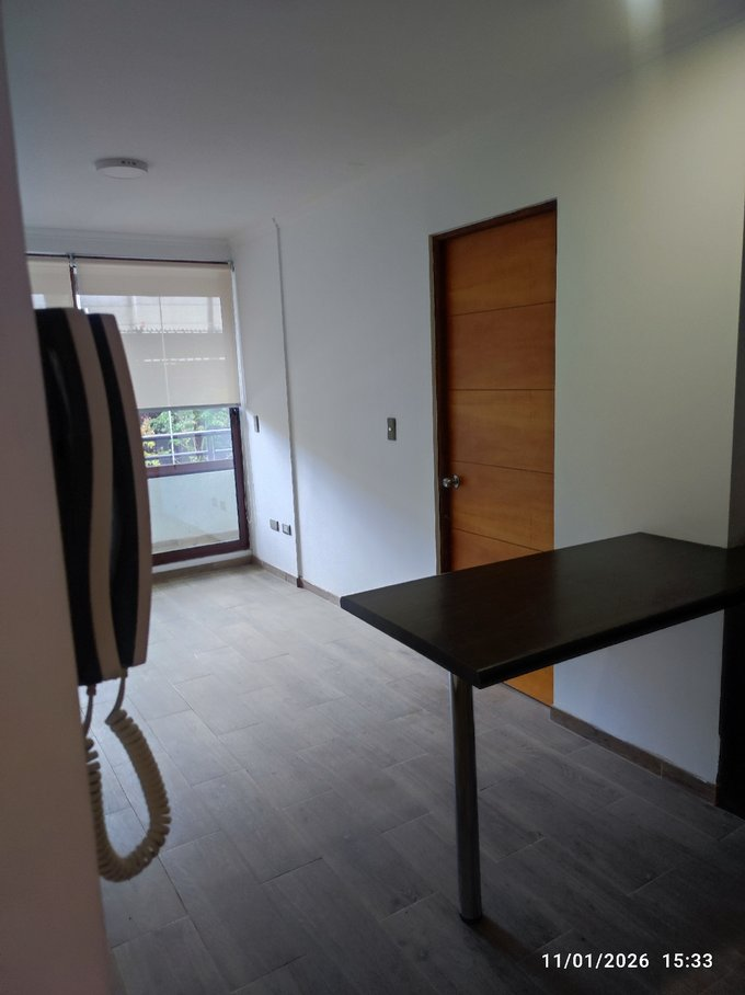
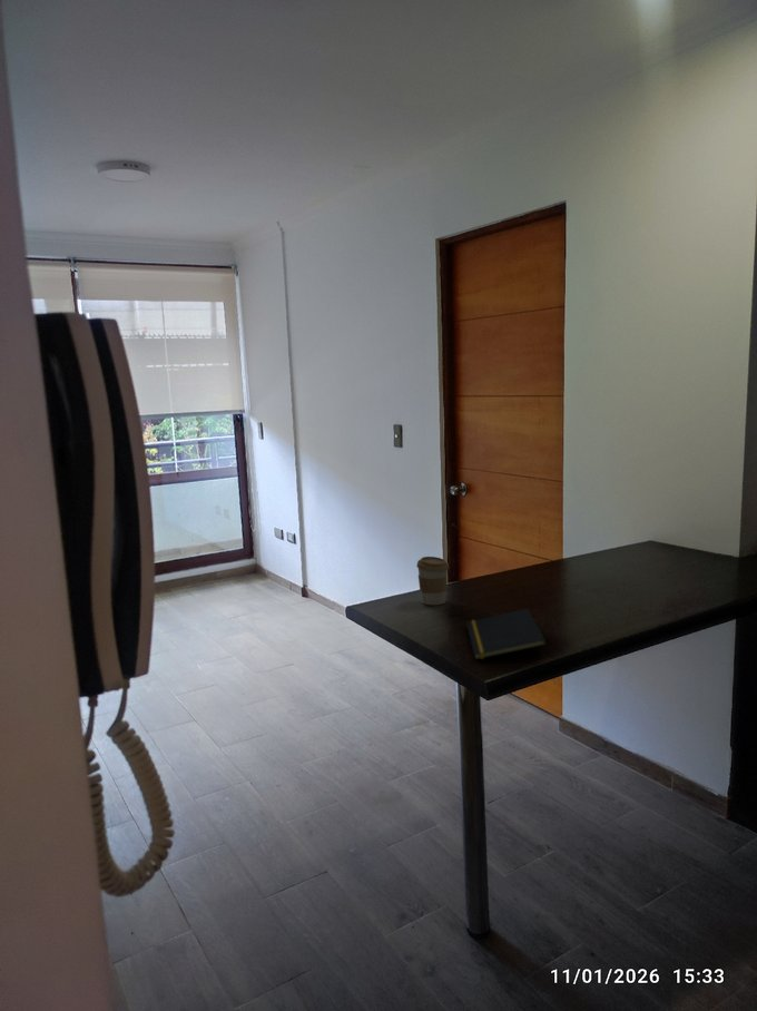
+ coffee cup (433, 580)
+ notepad (503, 632)
